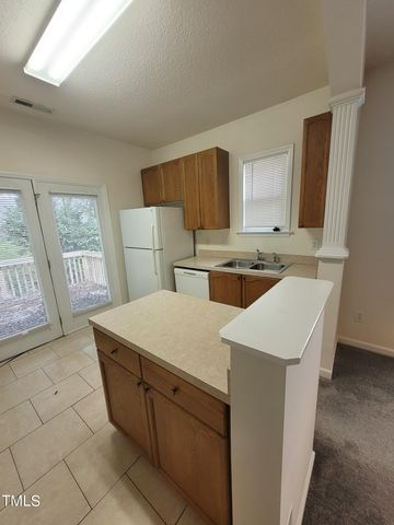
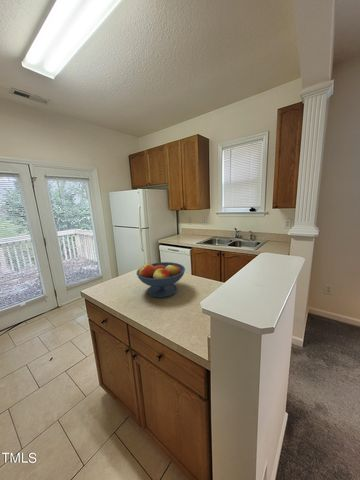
+ fruit bowl (161, 276)
